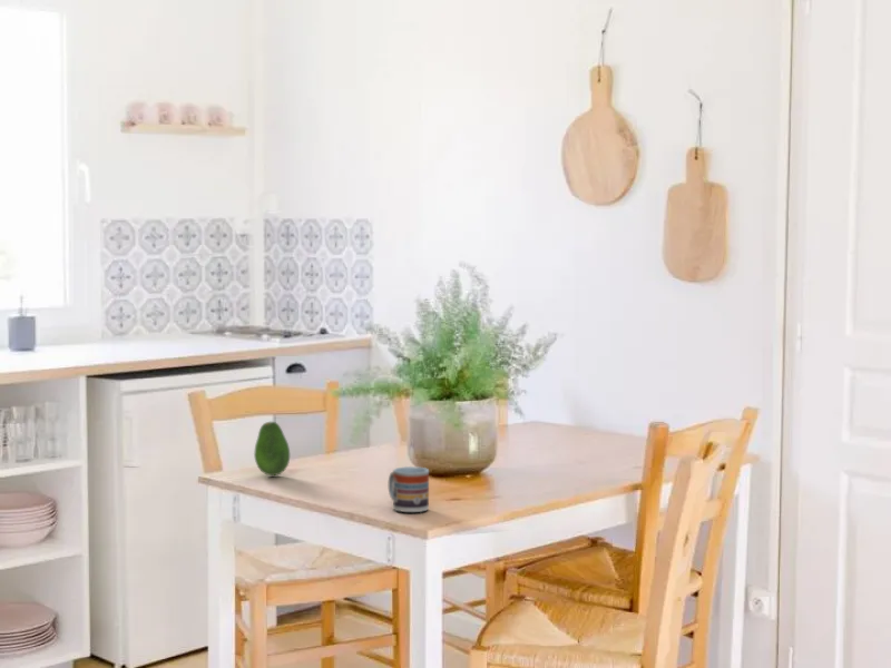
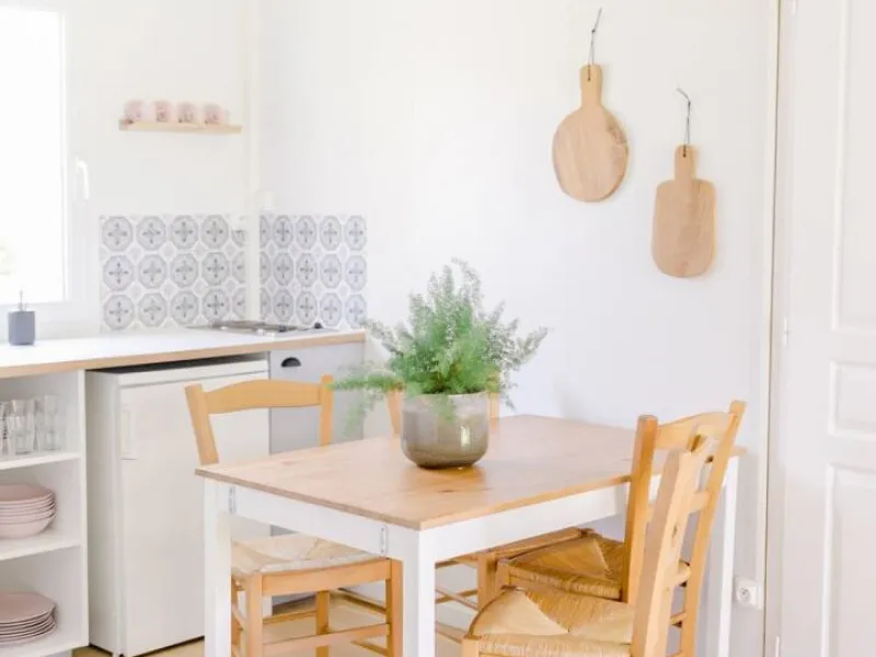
- cup (405, 488)
- fruit (272, 449)
